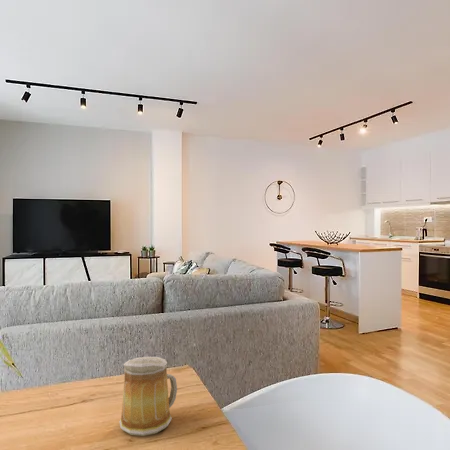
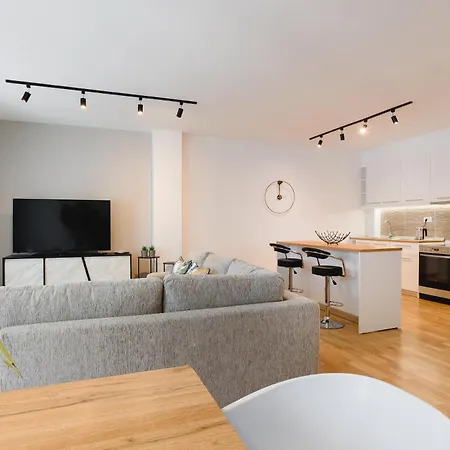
- mug (149, 387)
